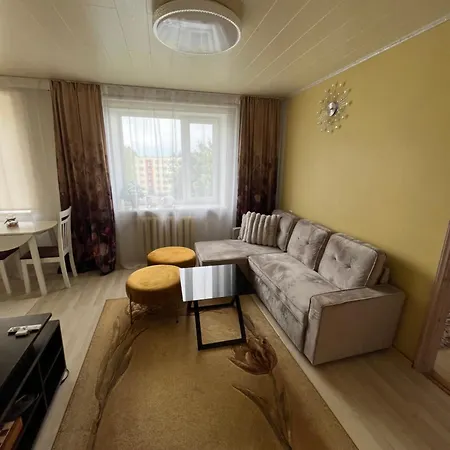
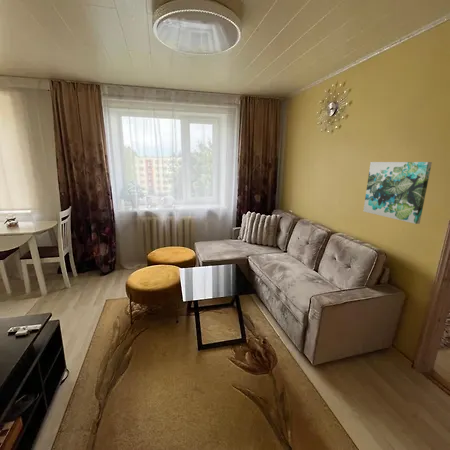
+ wall art (393, 190)
